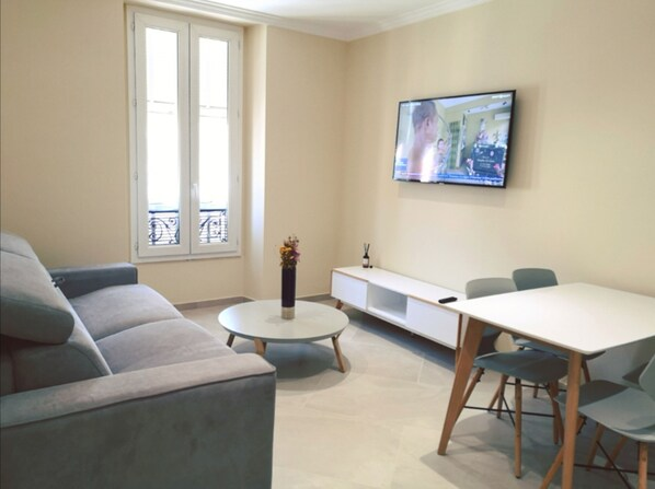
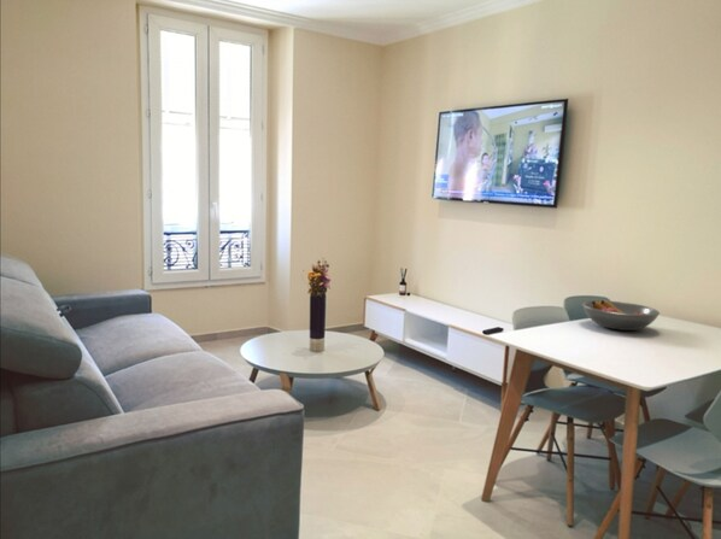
+ fruit bowl (619, 315)
